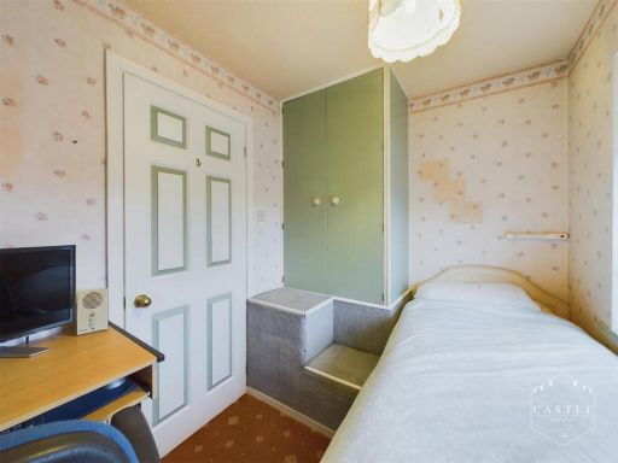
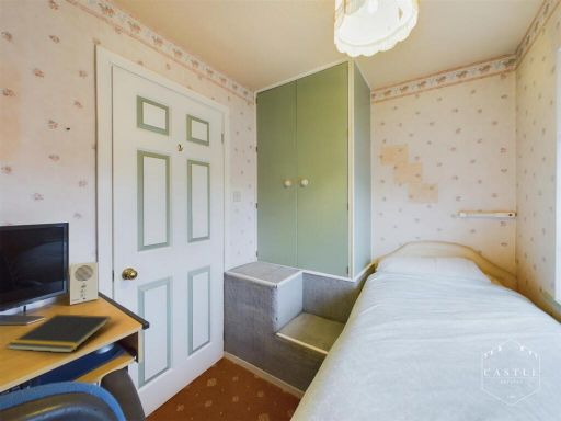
+ notepad (62, 331)
